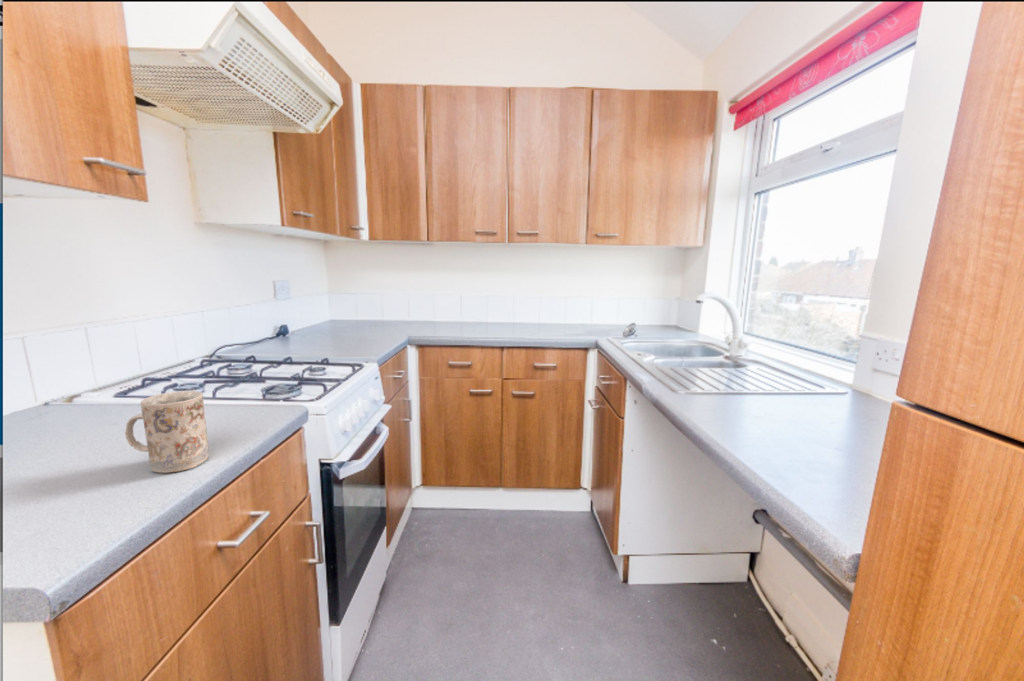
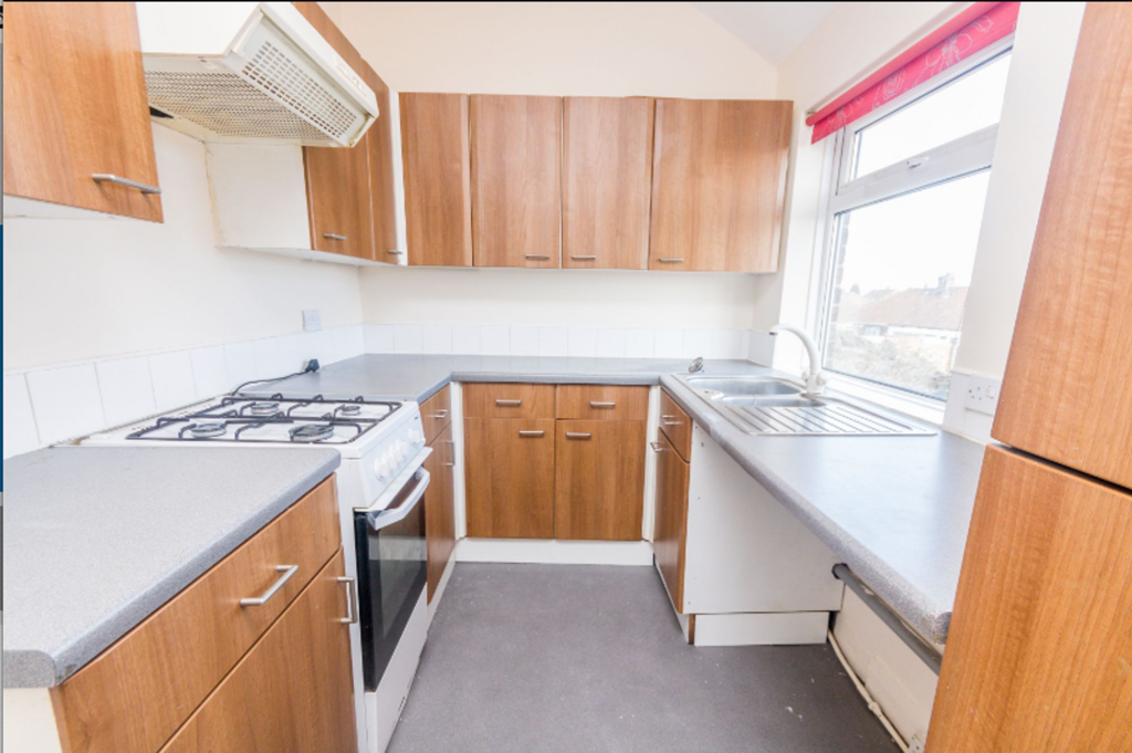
- mug (169, 429)
